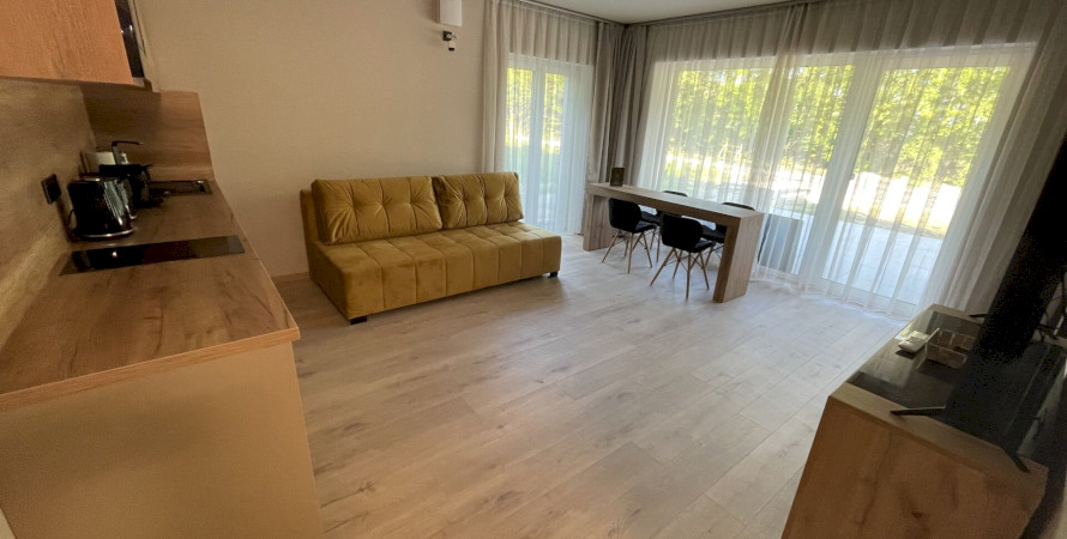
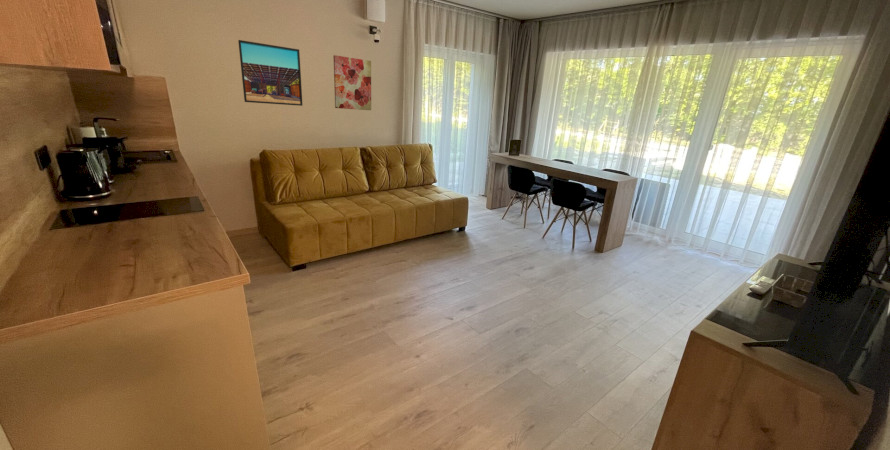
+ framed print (272, 75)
+ wall art (353, 84)
